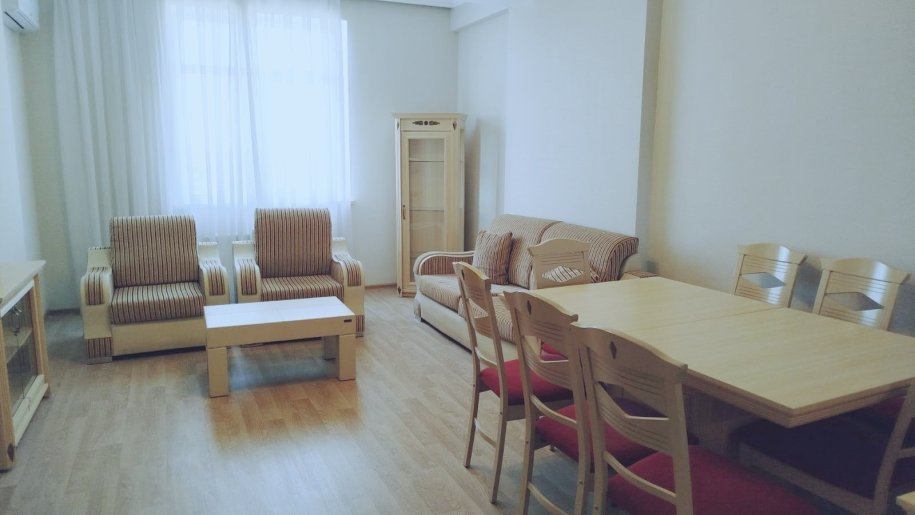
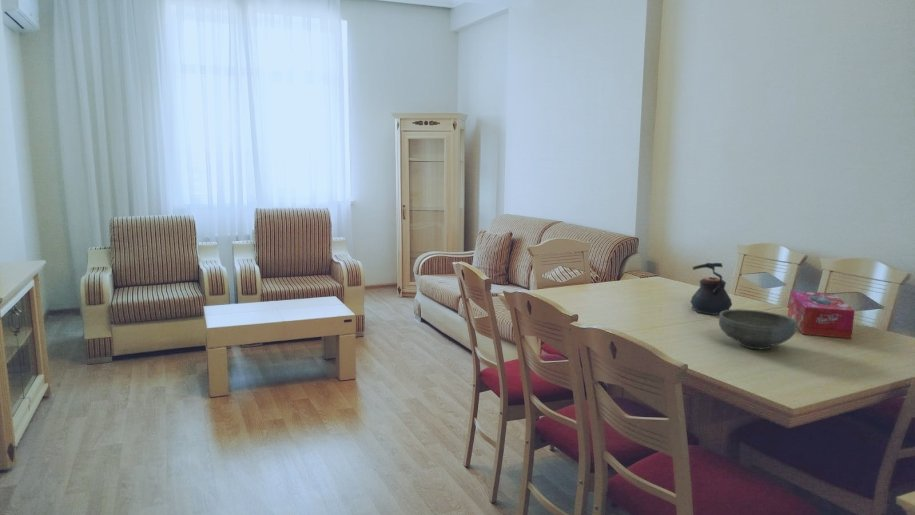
+ teapot (712, 287)
+ bowl (755, 330)
+ tissue box (818, 312)
